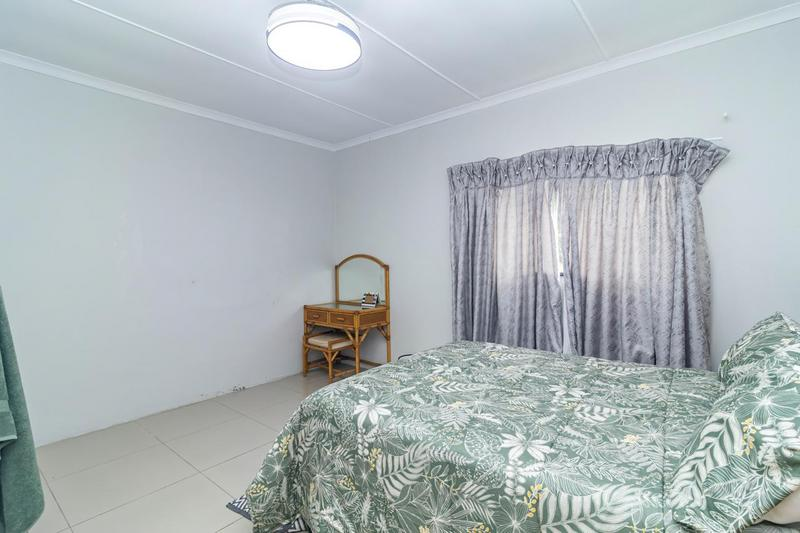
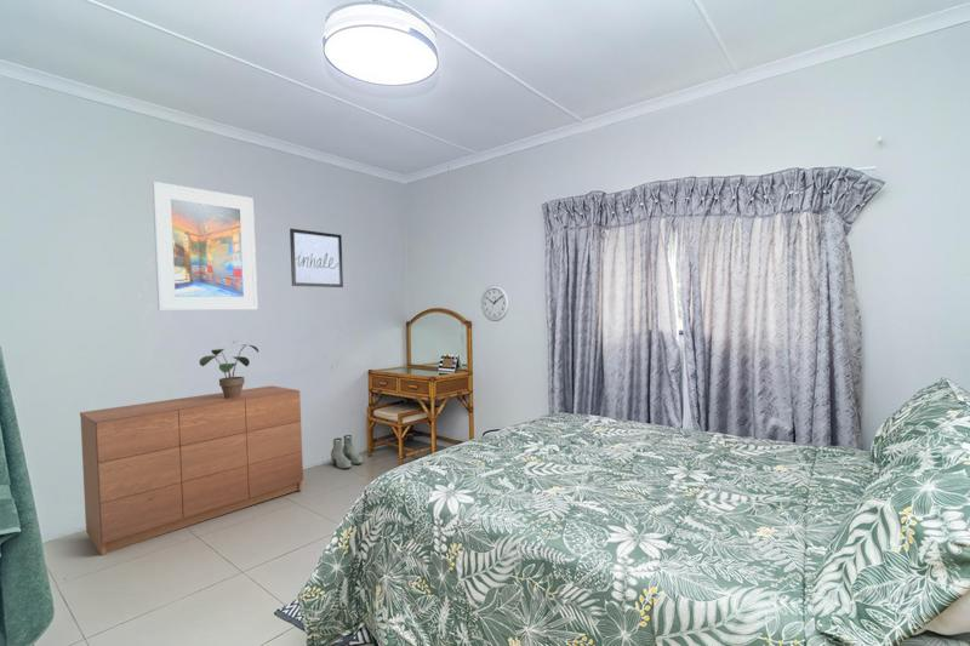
+ boots (346, 450)
+ dresser (202, 455)
+ potted plant (229, 371)
+ wall clock (493, 303)
+ wall art (318, 259)
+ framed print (209, 250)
